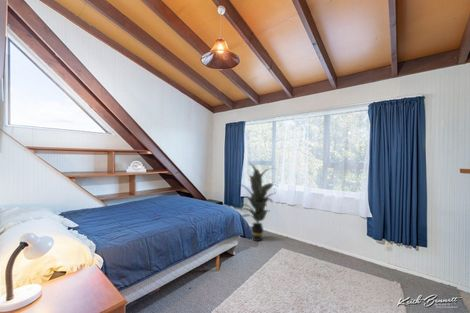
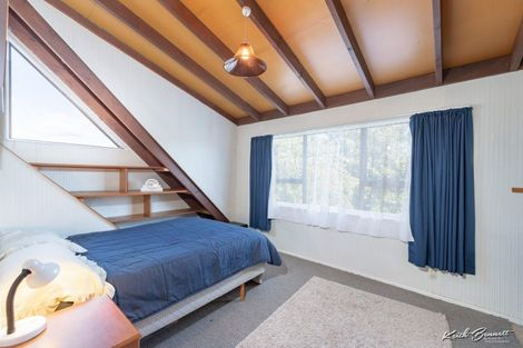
- indoor plant (256, 200)
